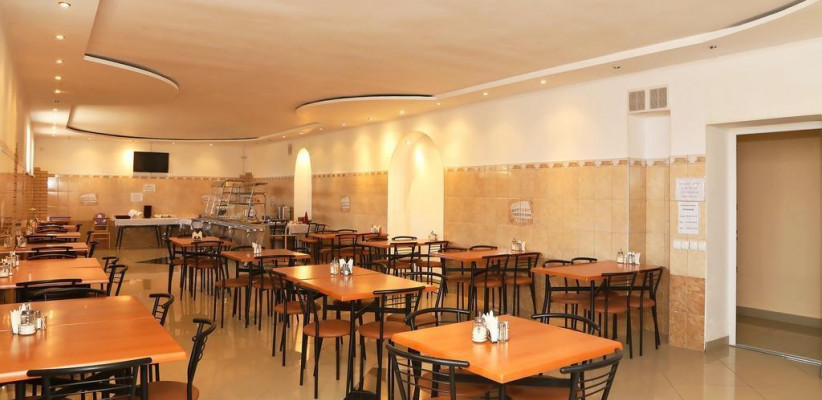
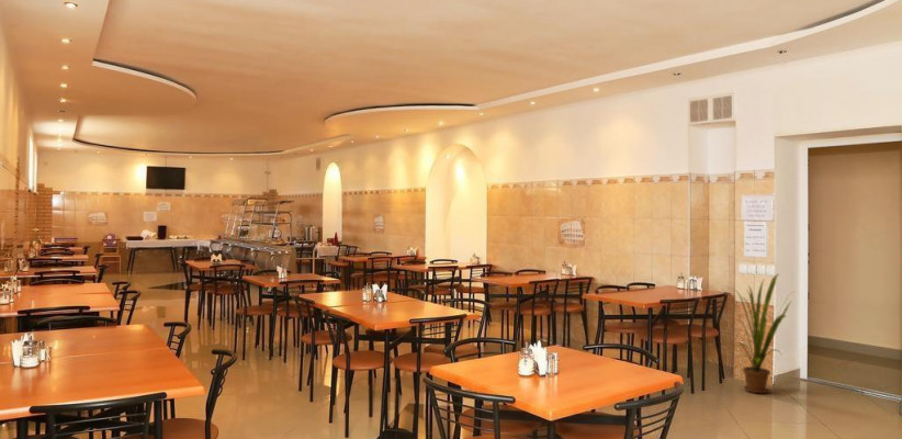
+ house plant (757, 331)
